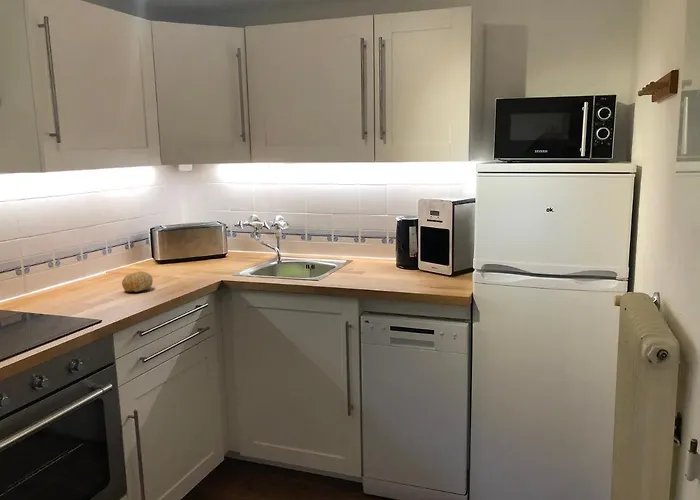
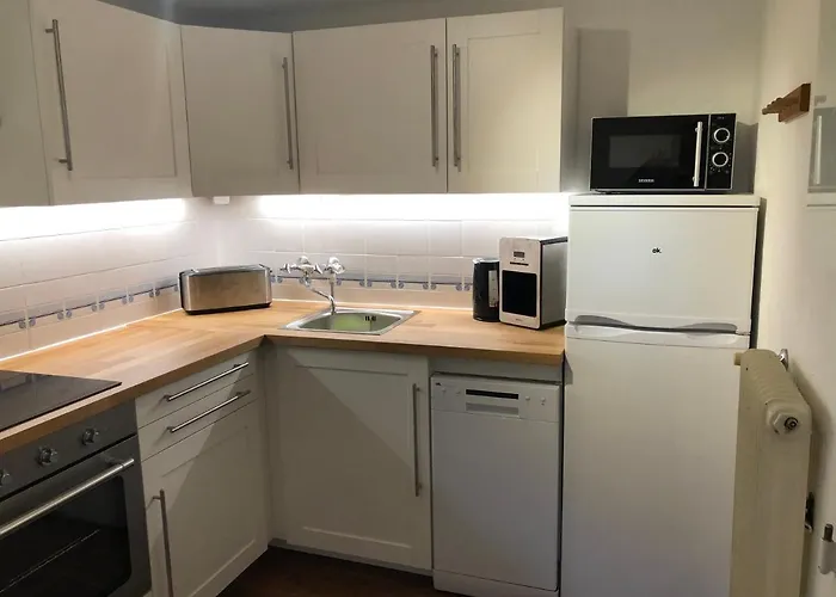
- fruit (137, 281)
